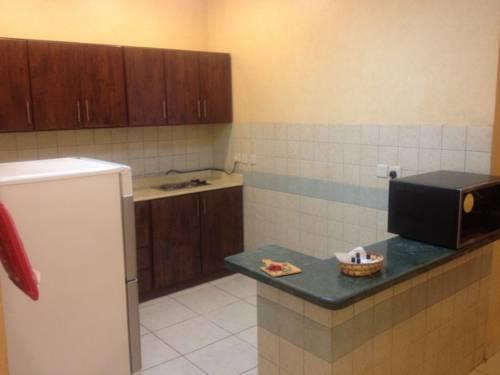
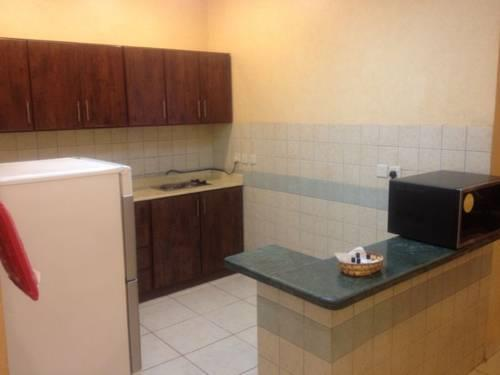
- cutting board (275, 264)
